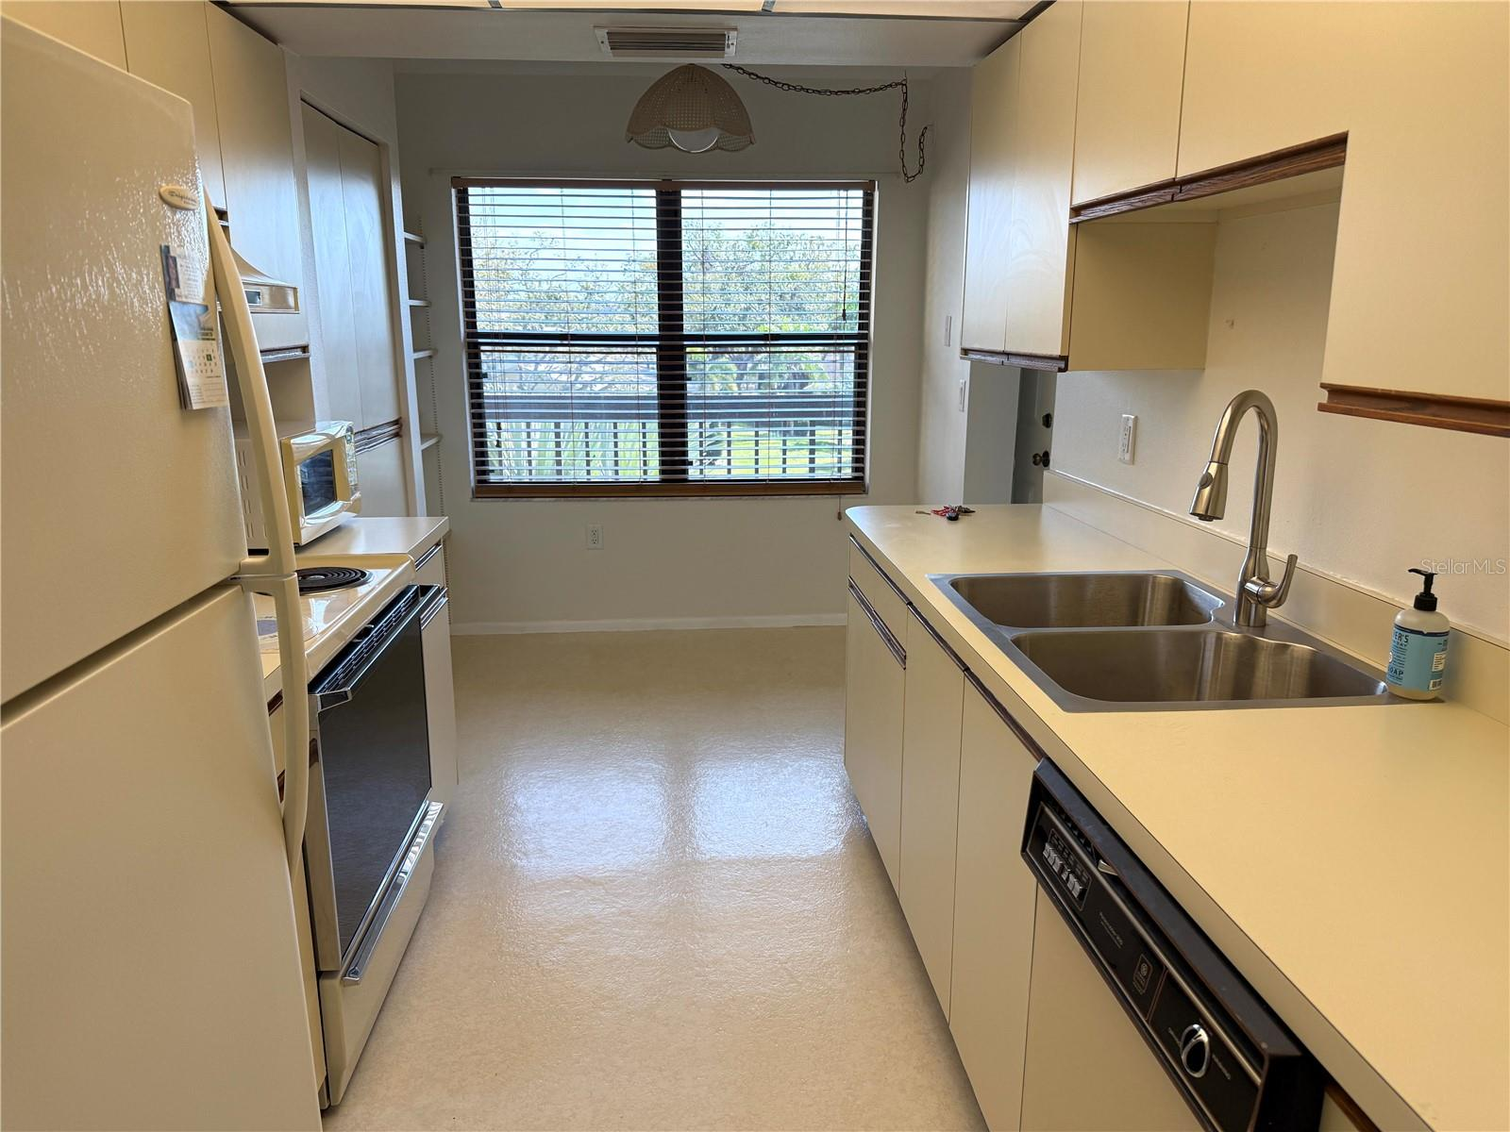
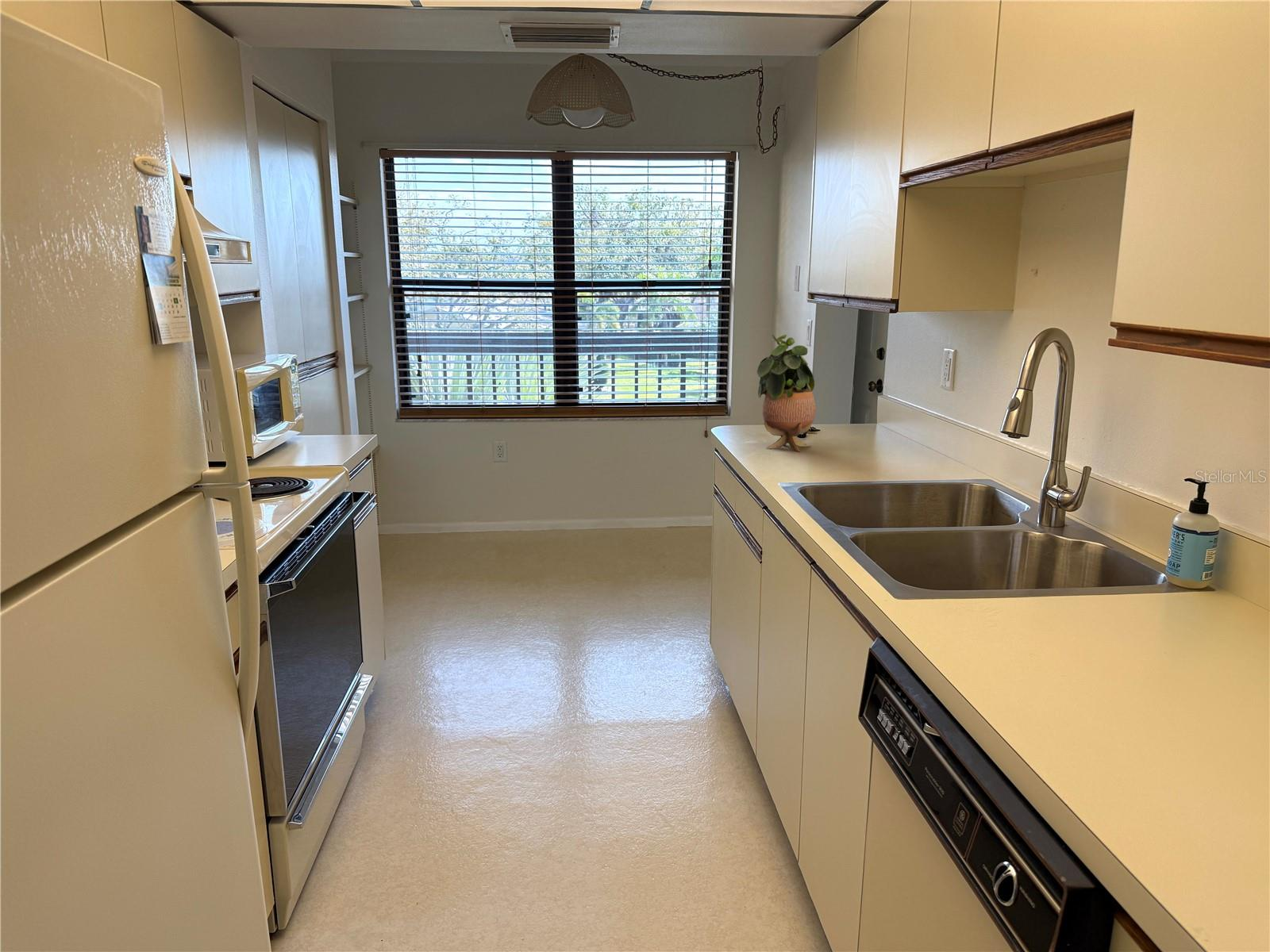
+ potted plant (785, 390)
